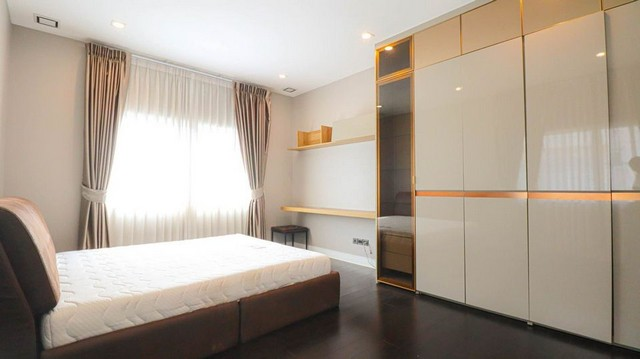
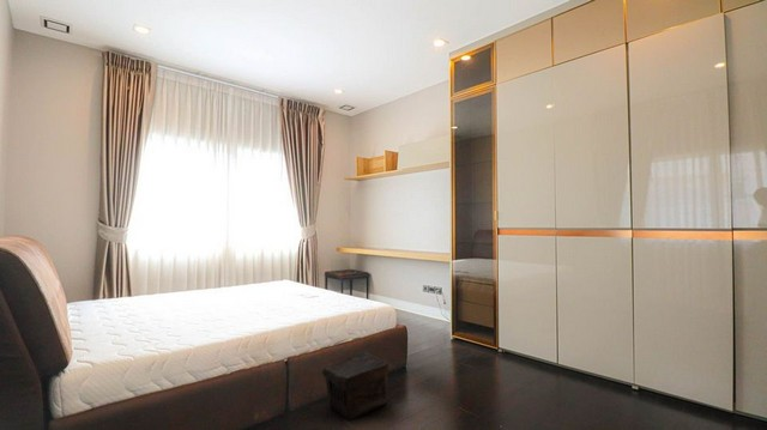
+ pouch (356, 382)
